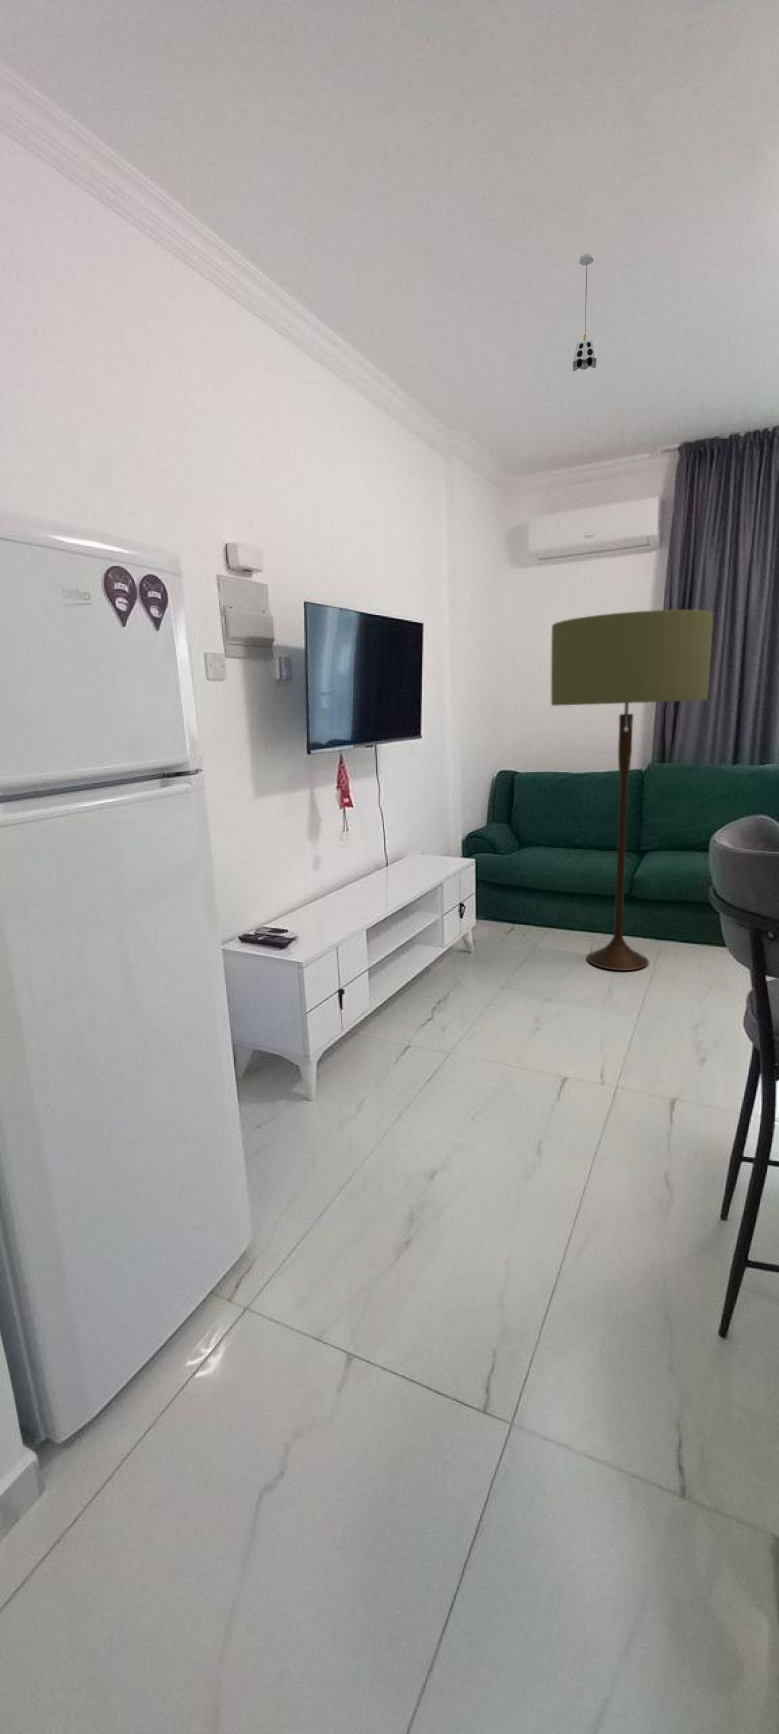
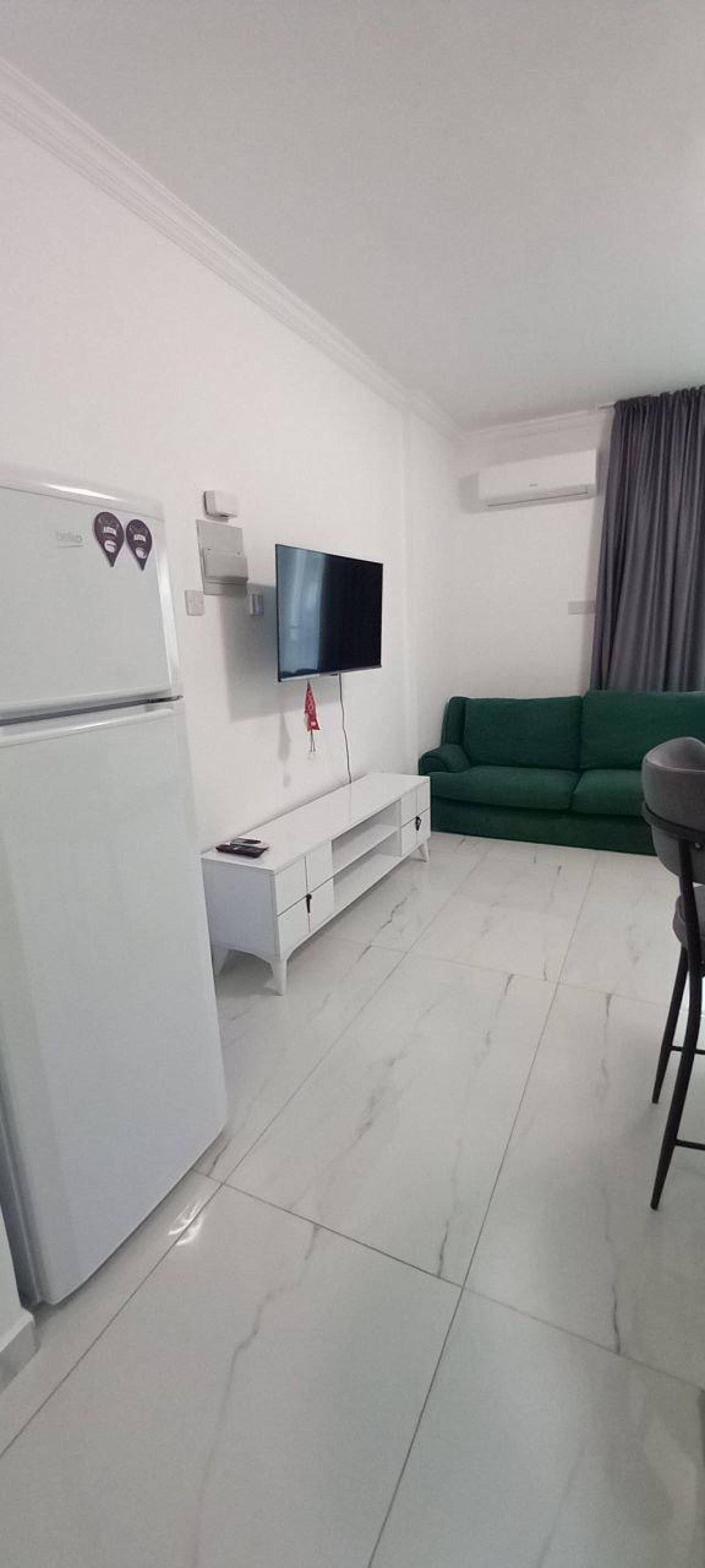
- pendant light (586, 312)
- floor lamp (623, 797)
